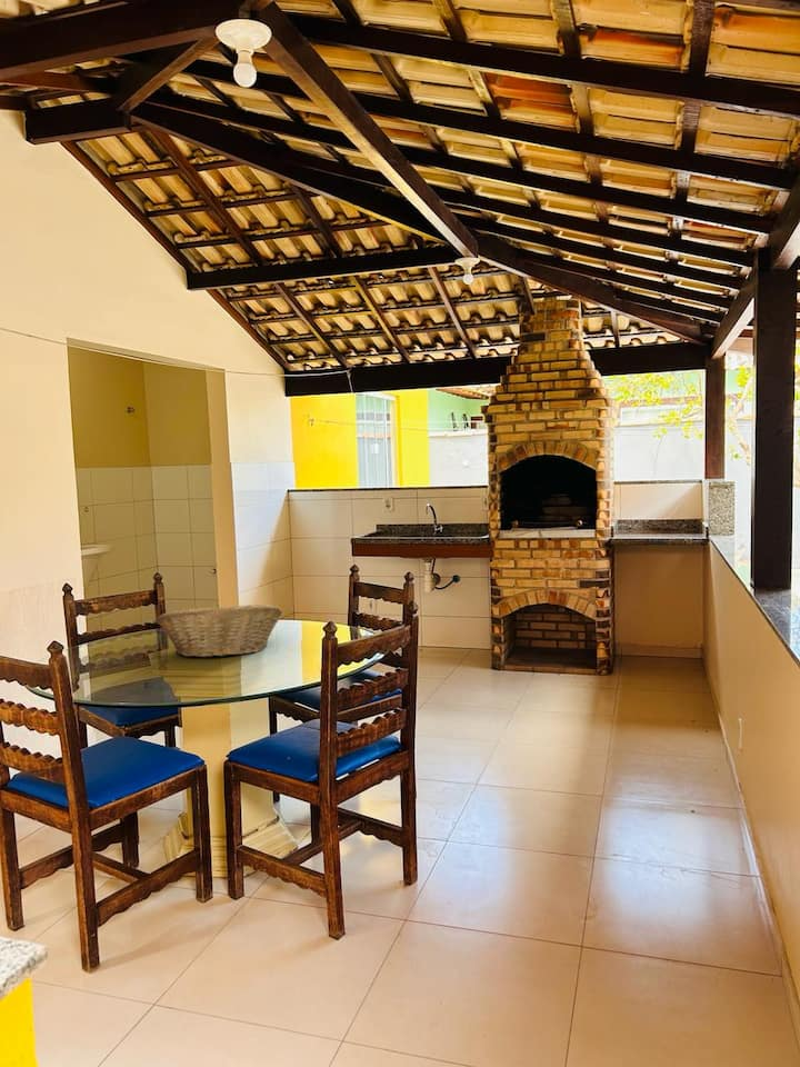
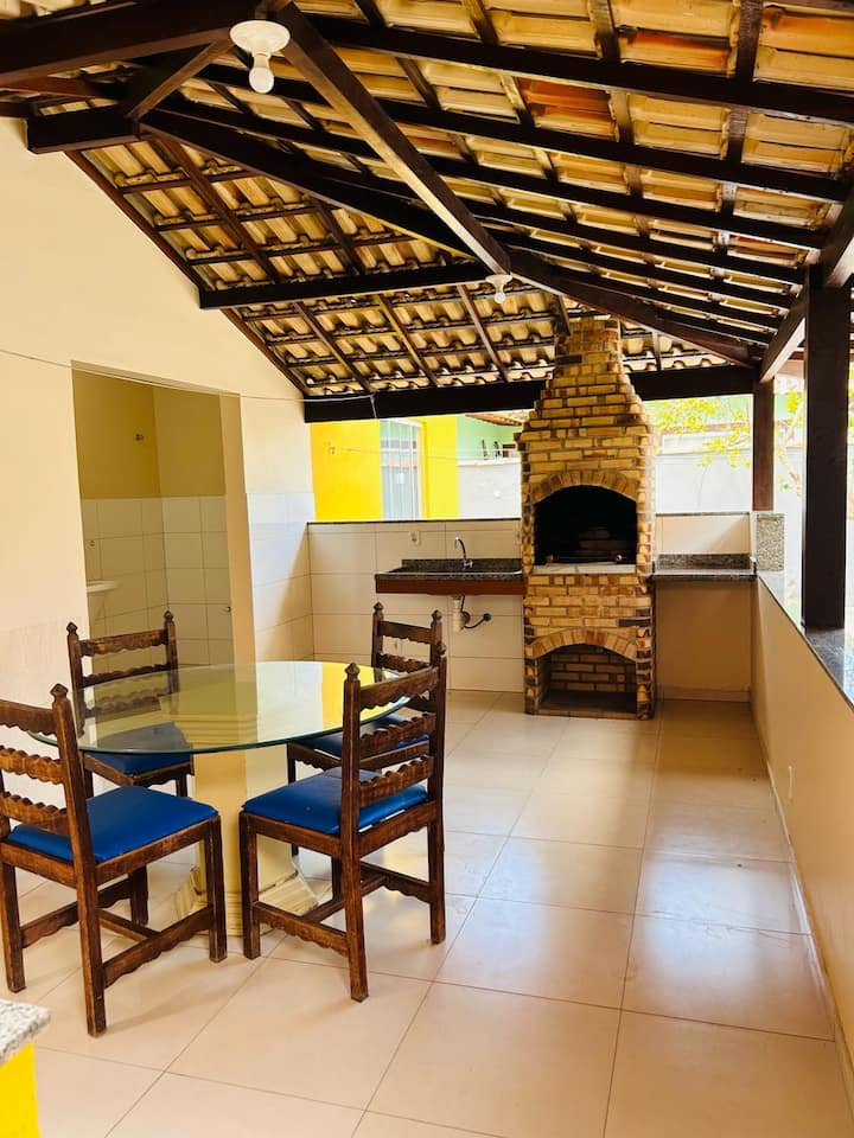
- fruit basket (220, 626)
